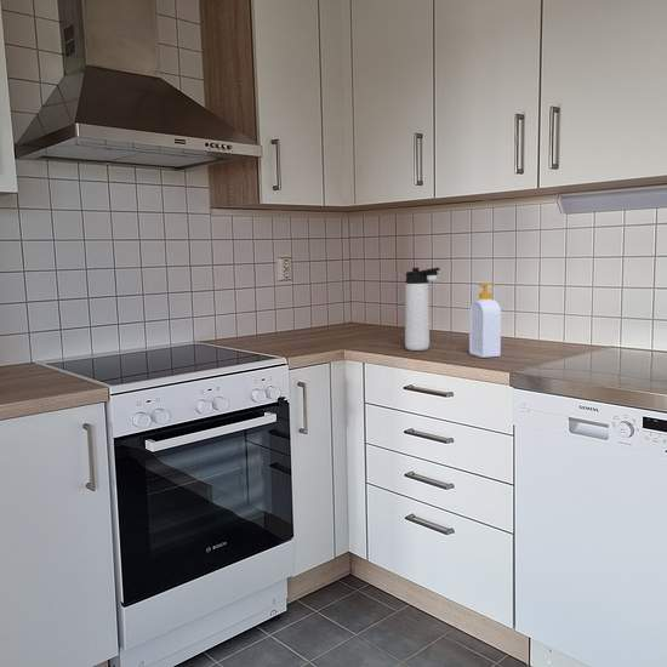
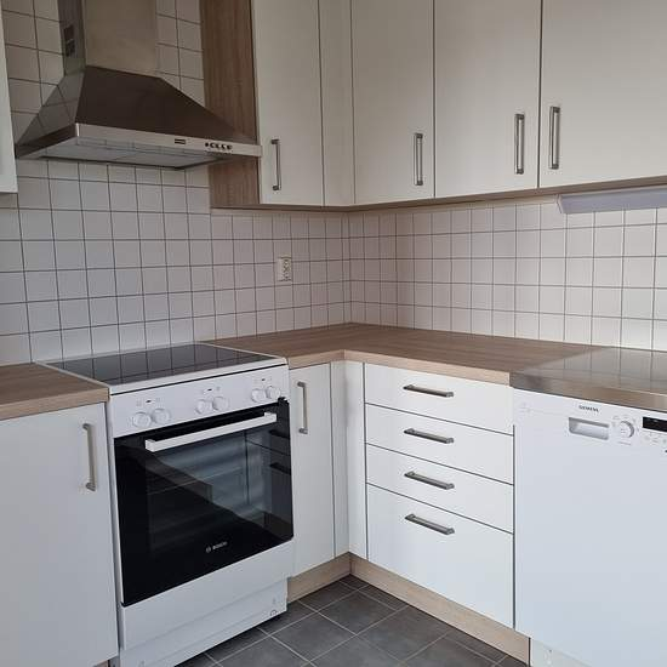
- thermos bottle (422, 308)
- soap bottle (485, 319)
